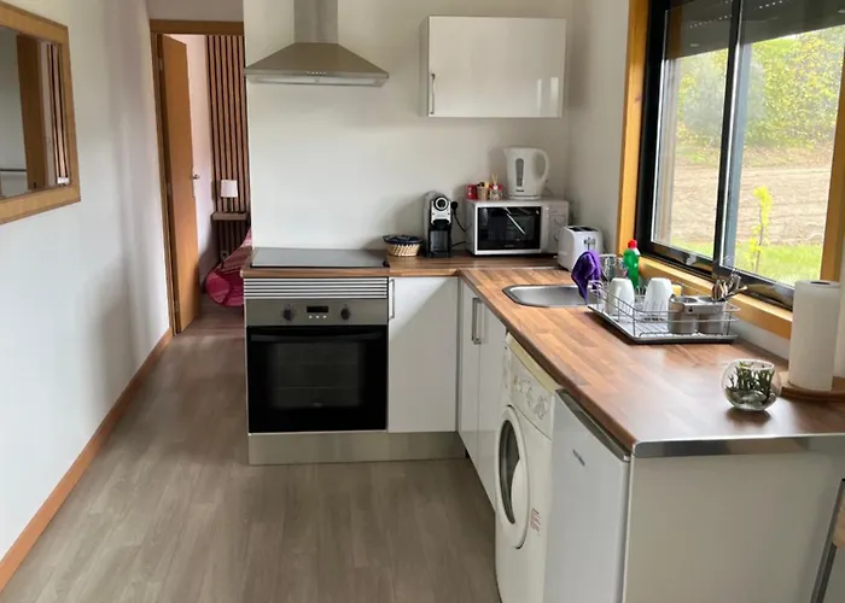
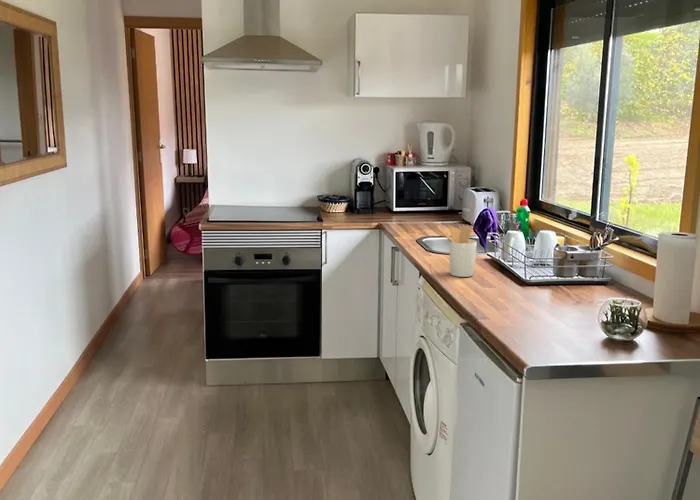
+ utensil holder (455, 249)
